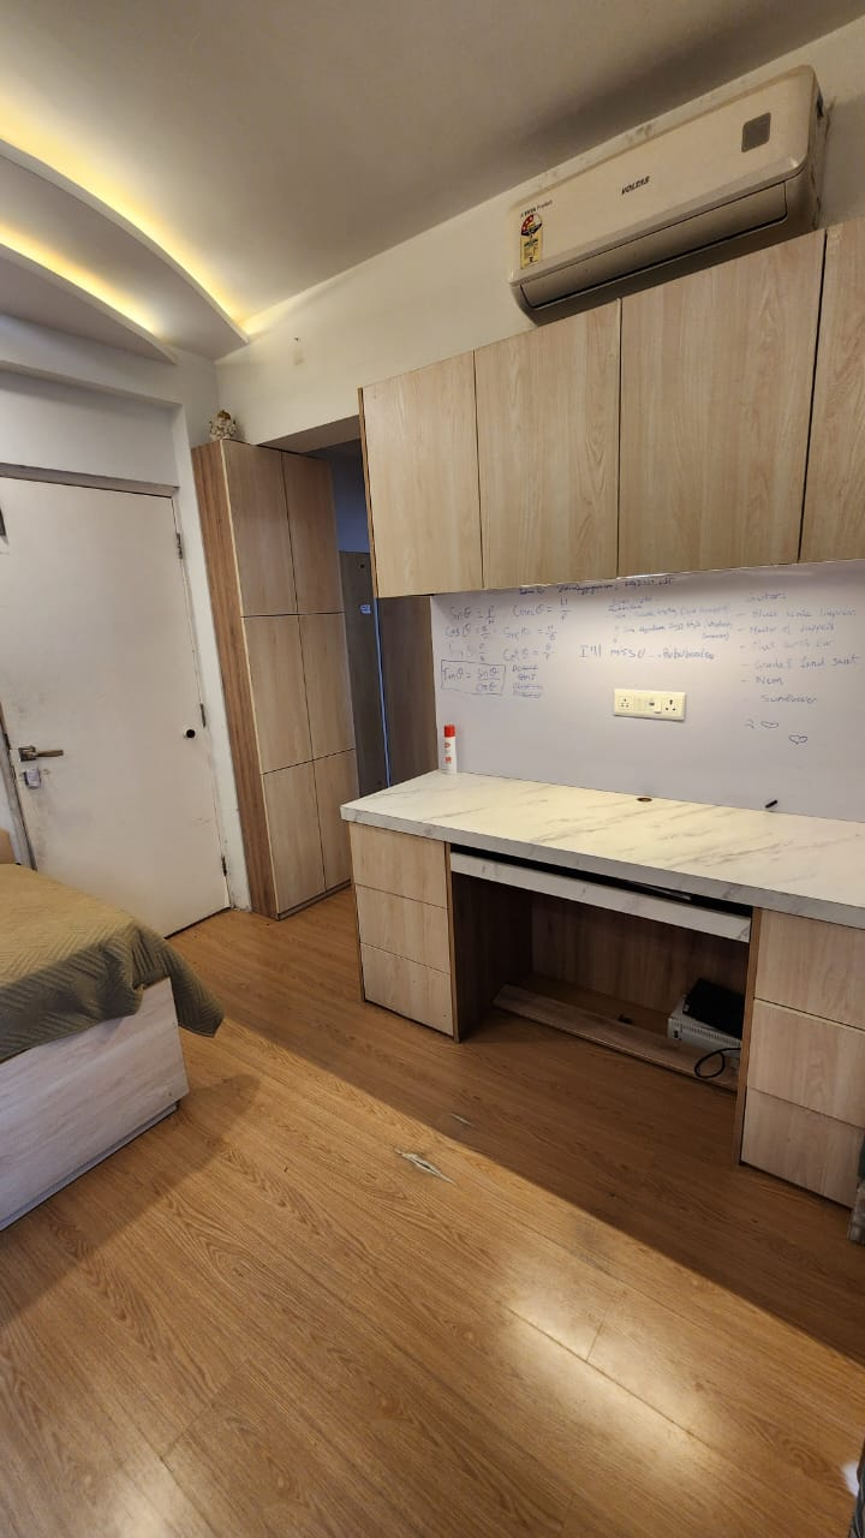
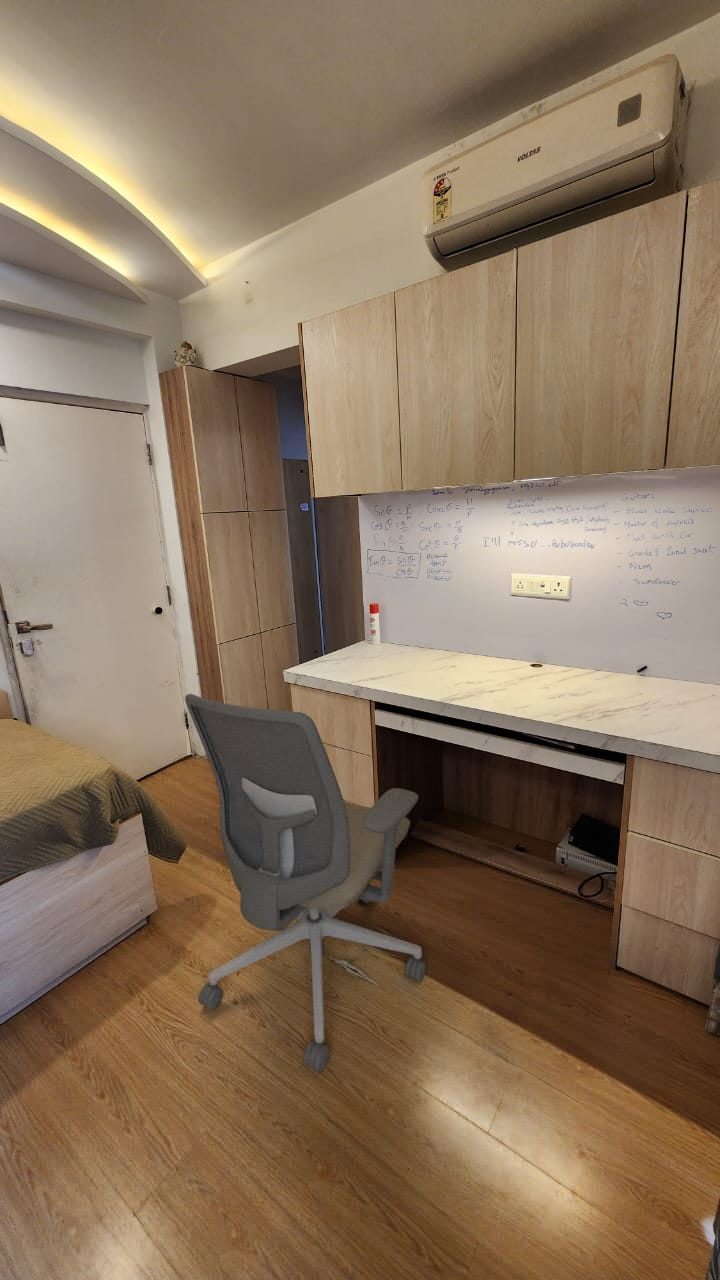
+ office chair (310, 824)
